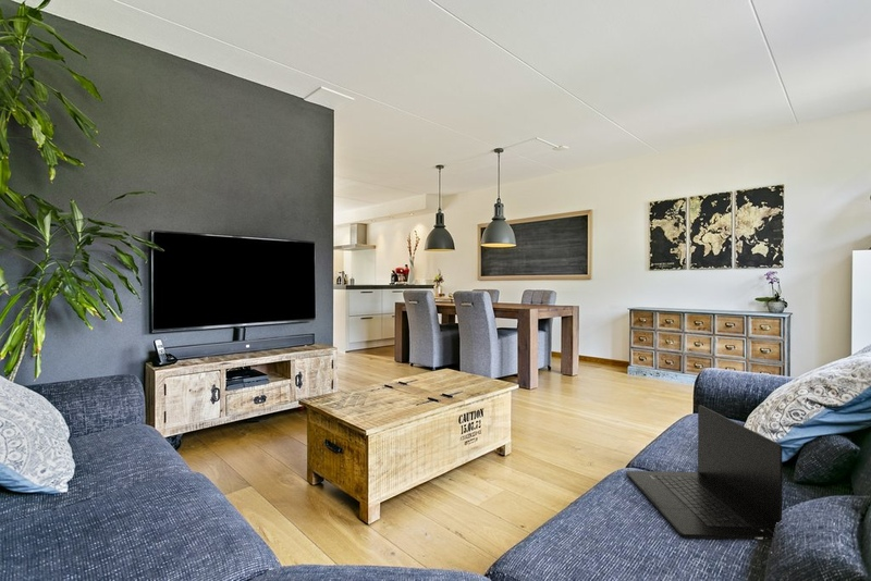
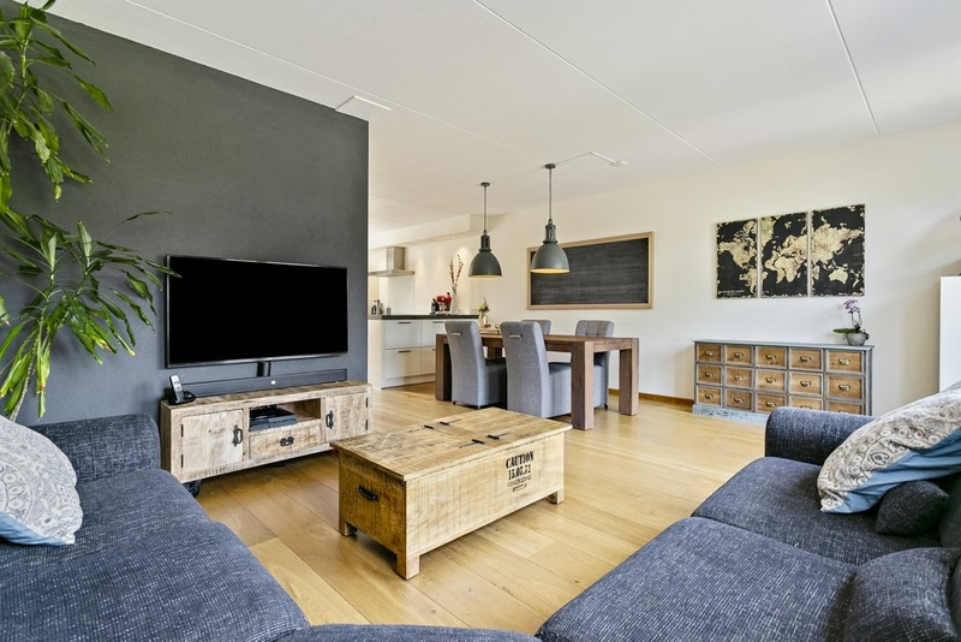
- laptop (698, 461)
